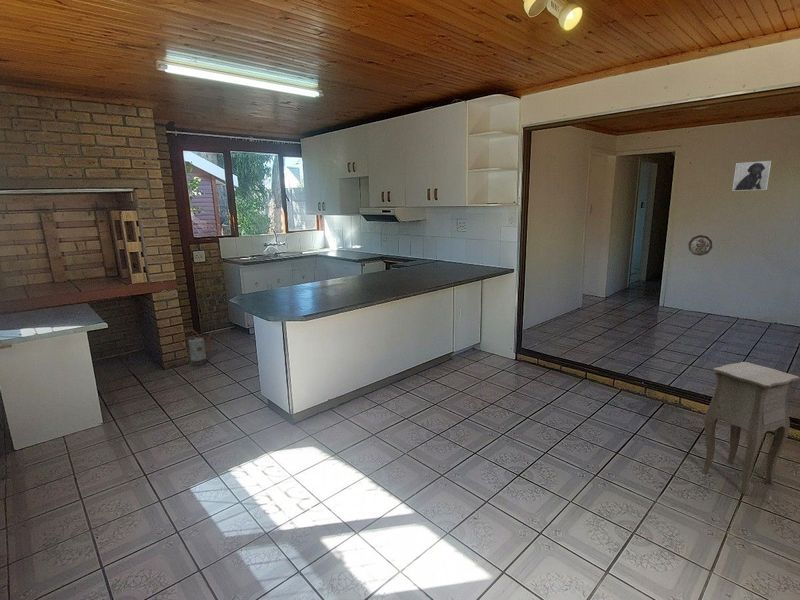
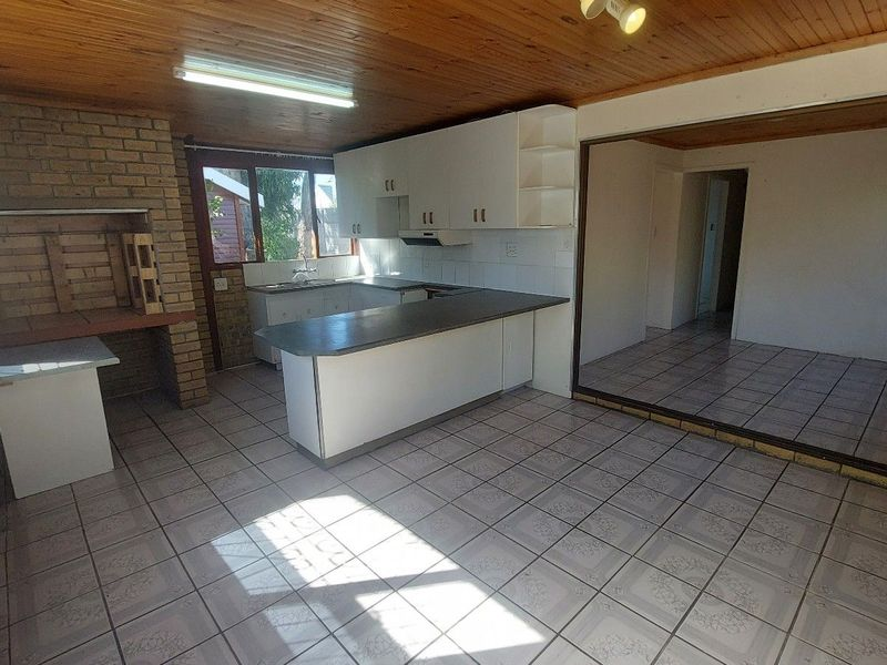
- side table (745, 425)
- decorative plate (700, 245)
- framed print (751, 176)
- watering can (197, 345)
